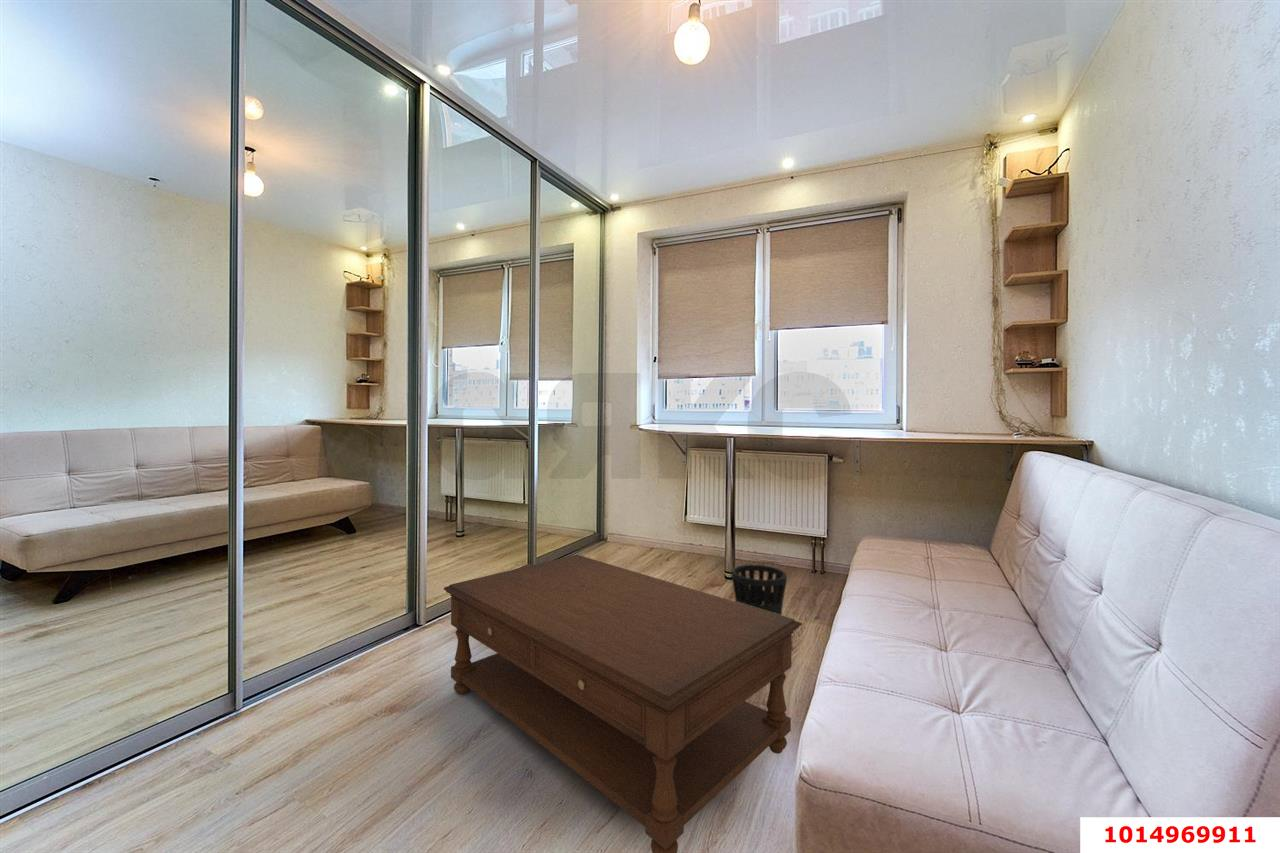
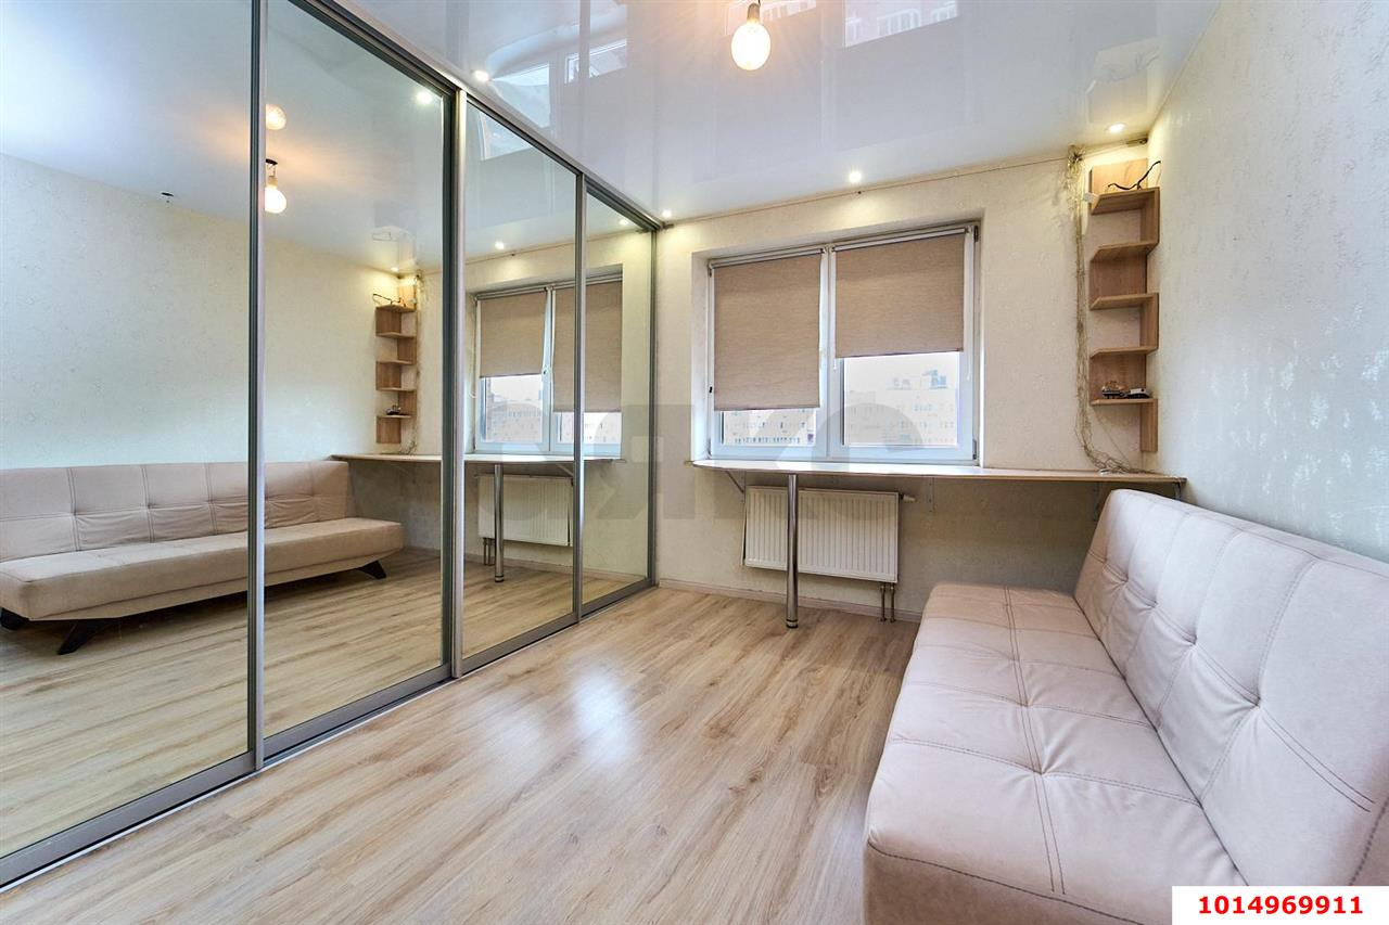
- coffee table (605, 659)
- wastebasket (758, 603)
